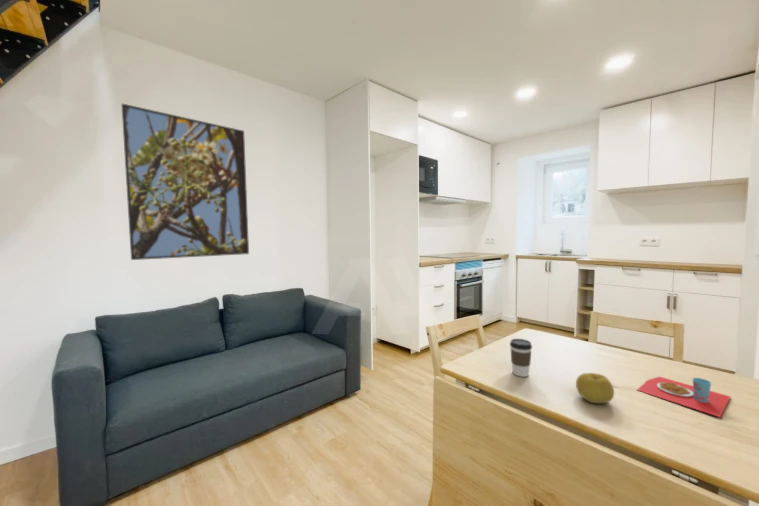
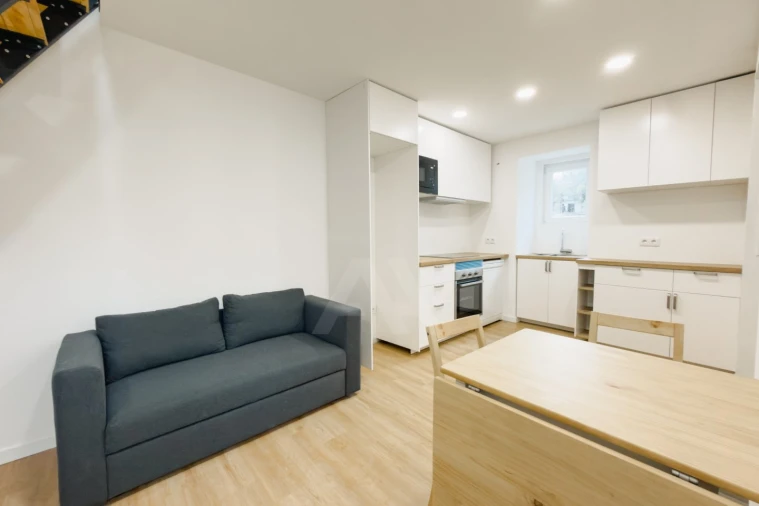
- coffee cup (520, 357)
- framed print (193, 188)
- fruit (594, 387)
- placemat (682, 384)
